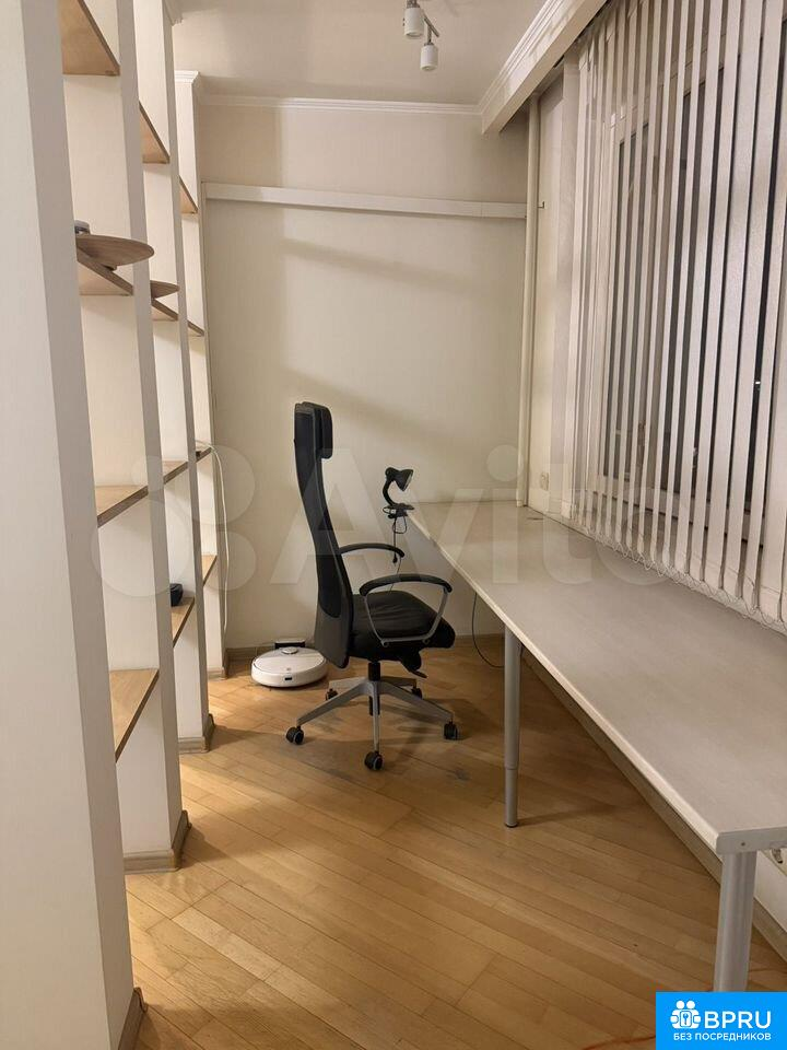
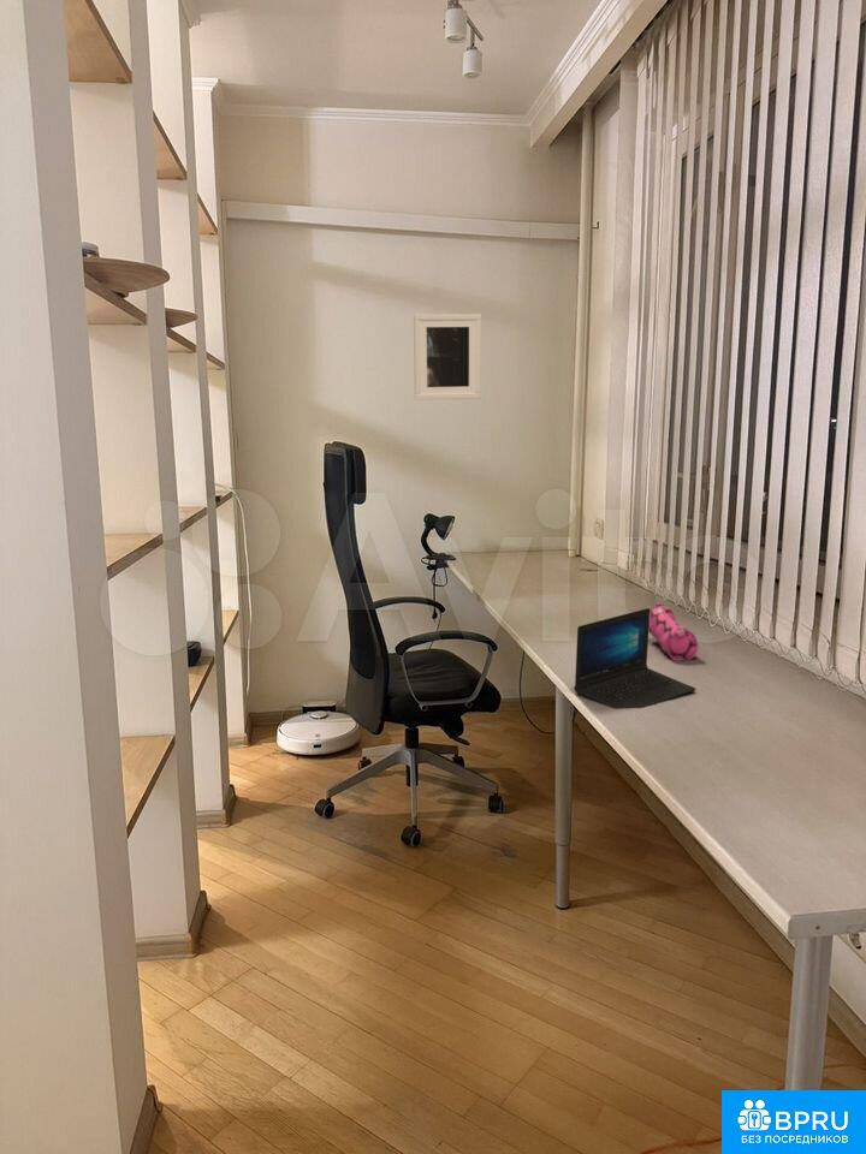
+ pencil case (670, 631)
+ laptop (636, 659)
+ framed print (447, 357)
